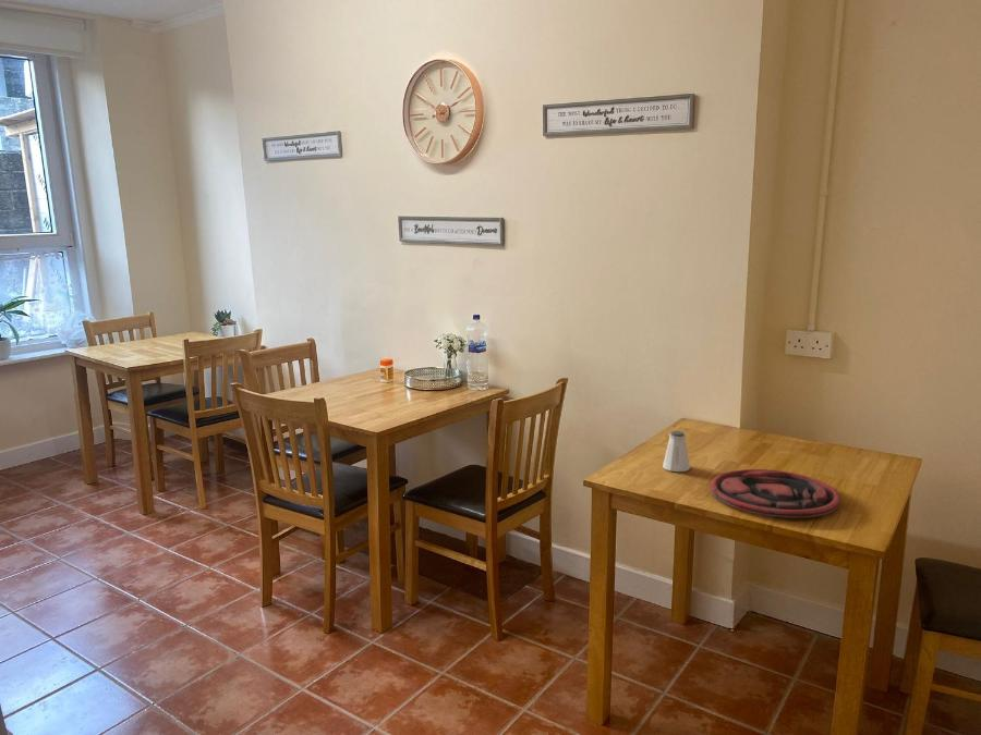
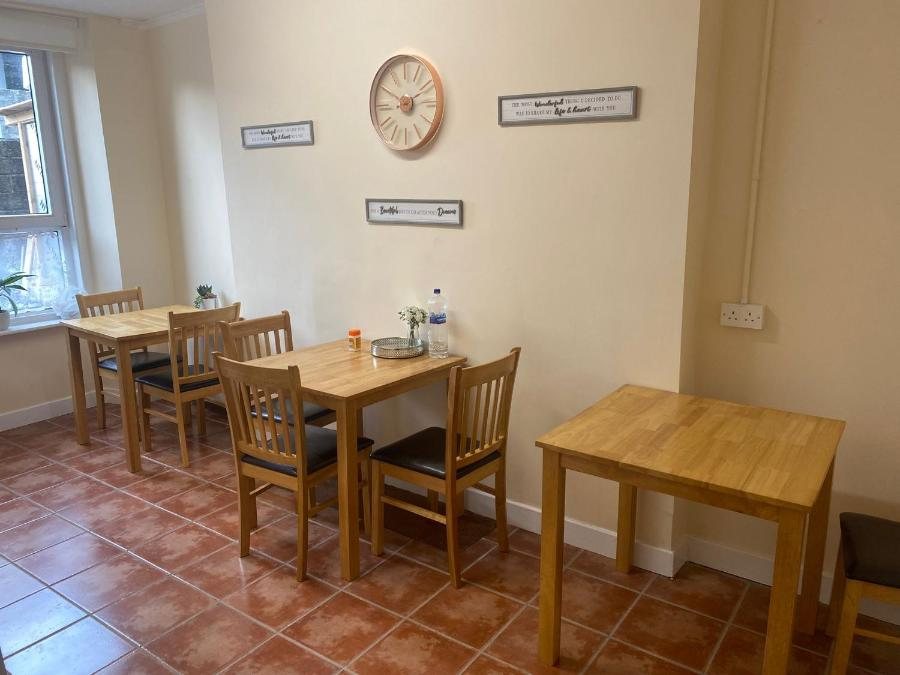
- saltshaker (677, 450)
- plate (773, 490)
